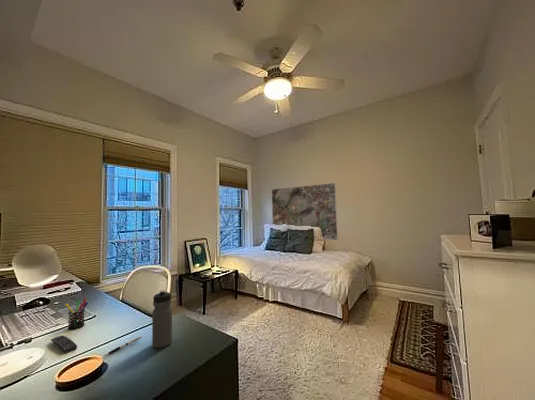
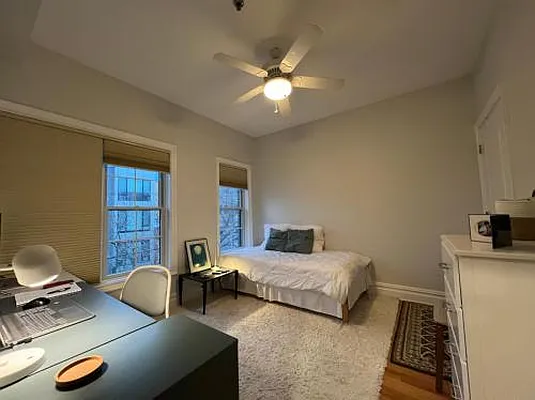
- remote control (62, 342)
- pen holder (77, 312)
- pen (123, 346)
- water bottle (162, 316)
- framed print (302, 212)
